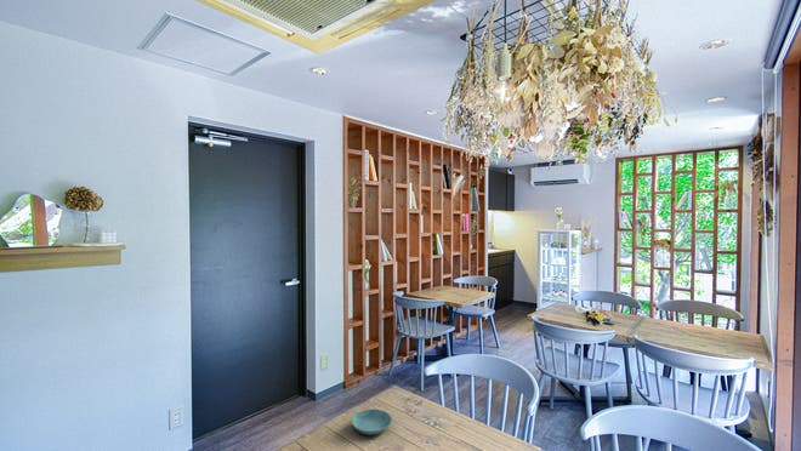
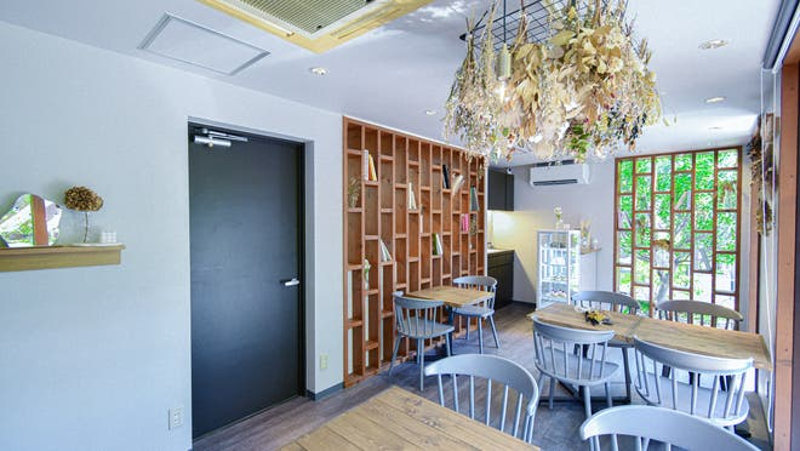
- saucer (371, 423)
